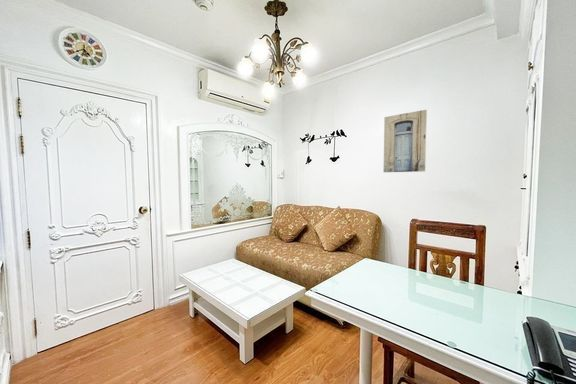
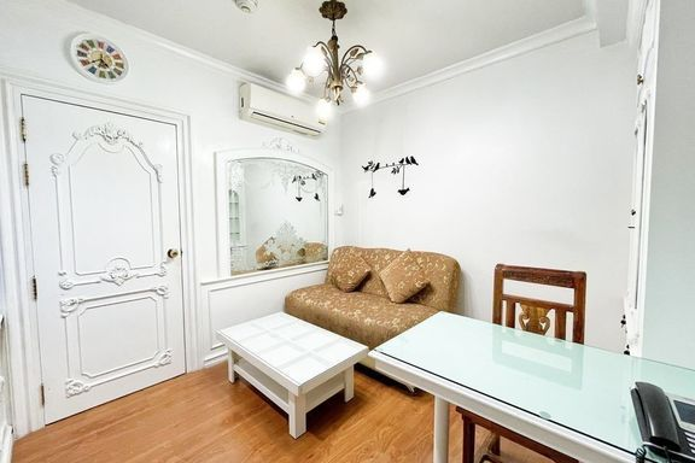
- wall art (403, 143)
